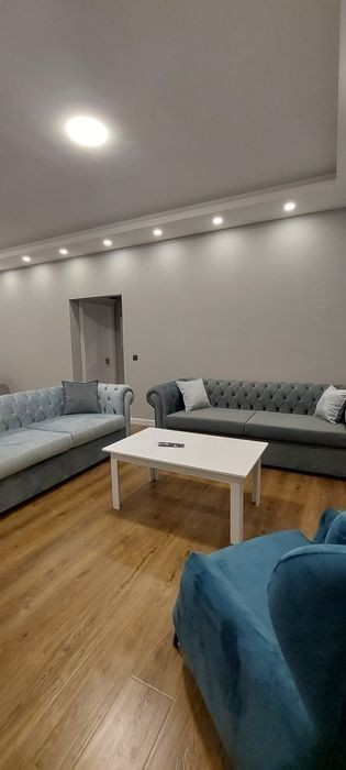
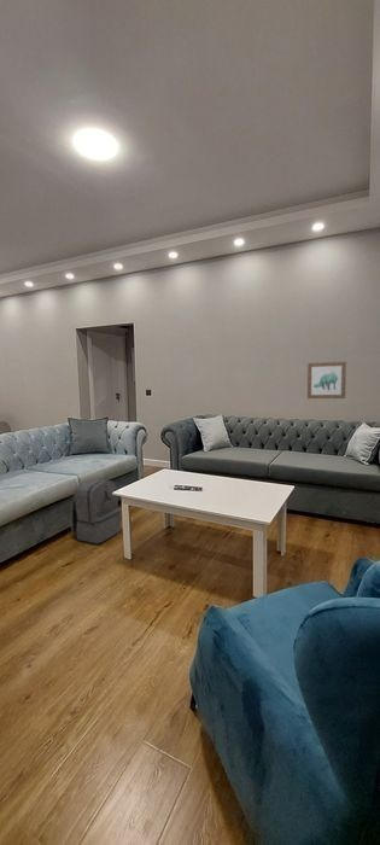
+ backpack (94, 507)
+ wall art (326, 380)
